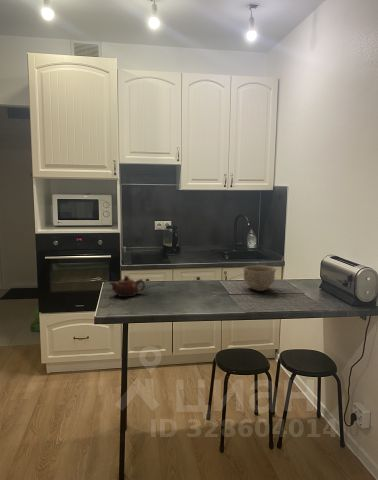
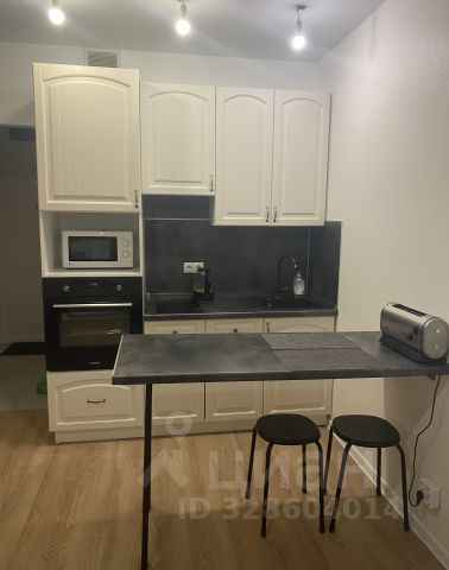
- teapot (127, 285)
- bowl (259, 278)
